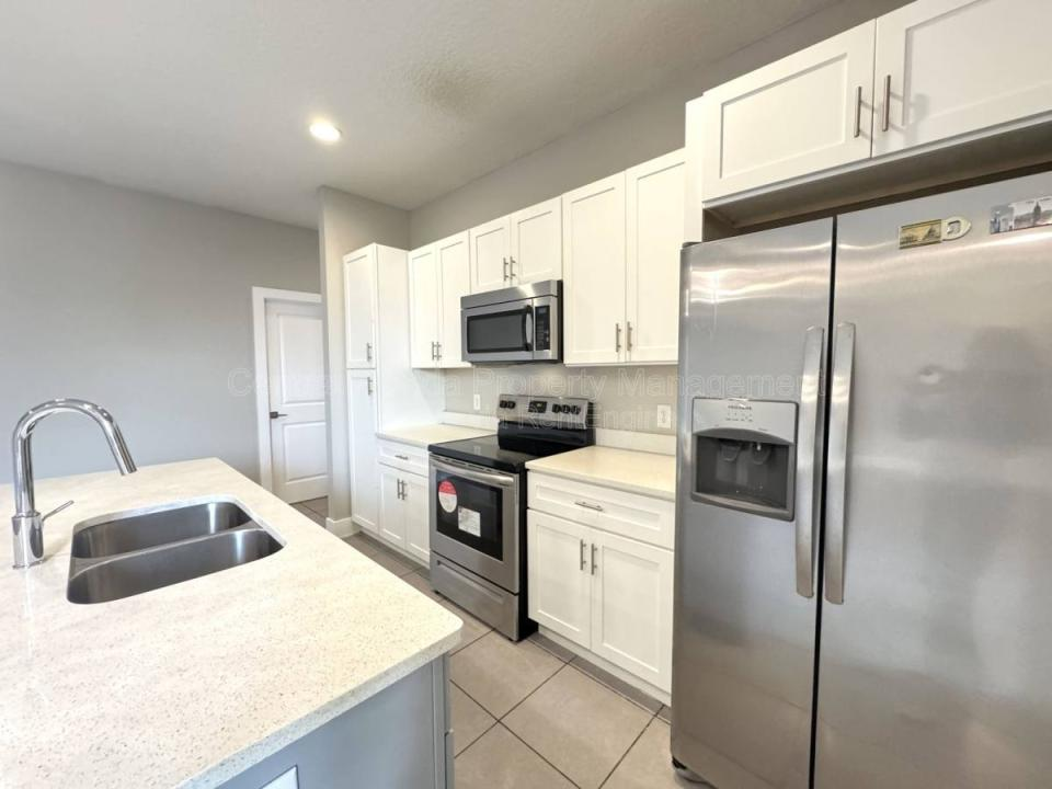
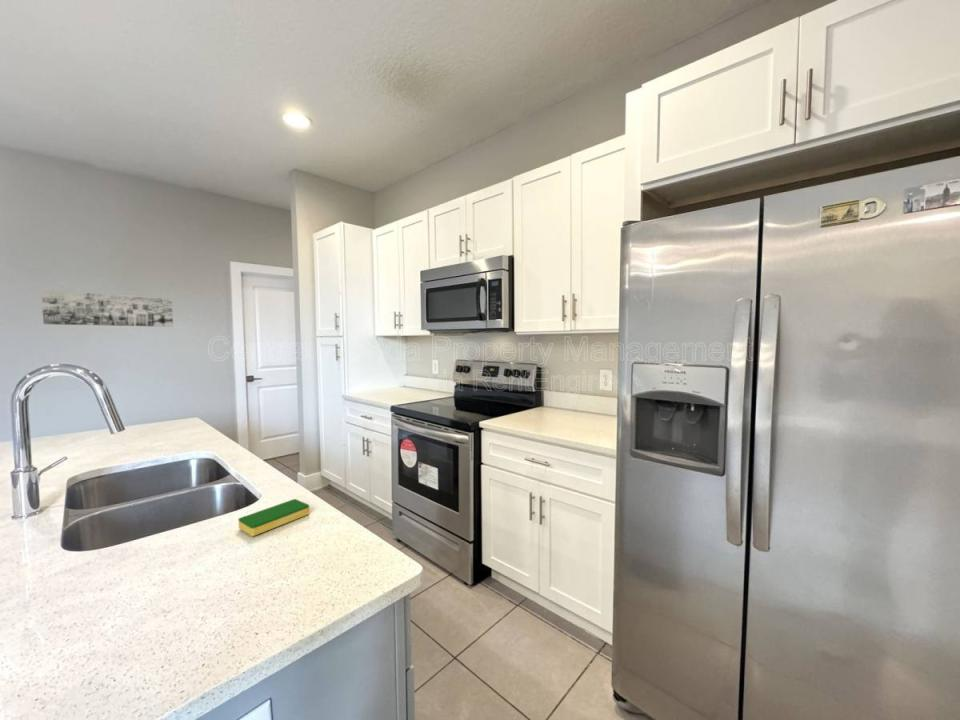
+ dish sponge (275, 516)
+ wall art (113, 310)
